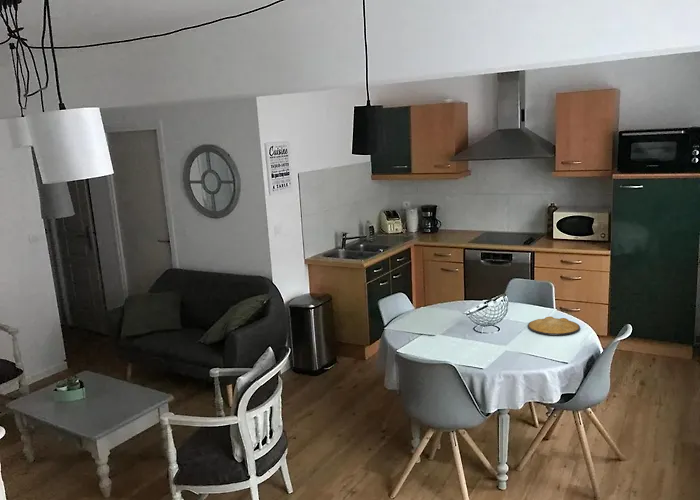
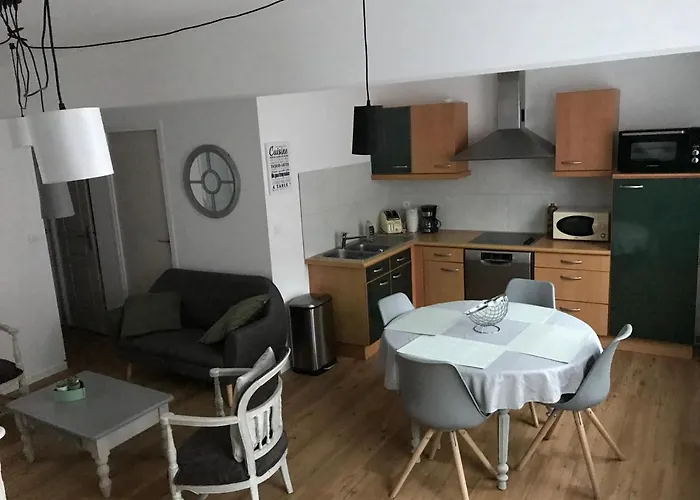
- plate (553, 323)
